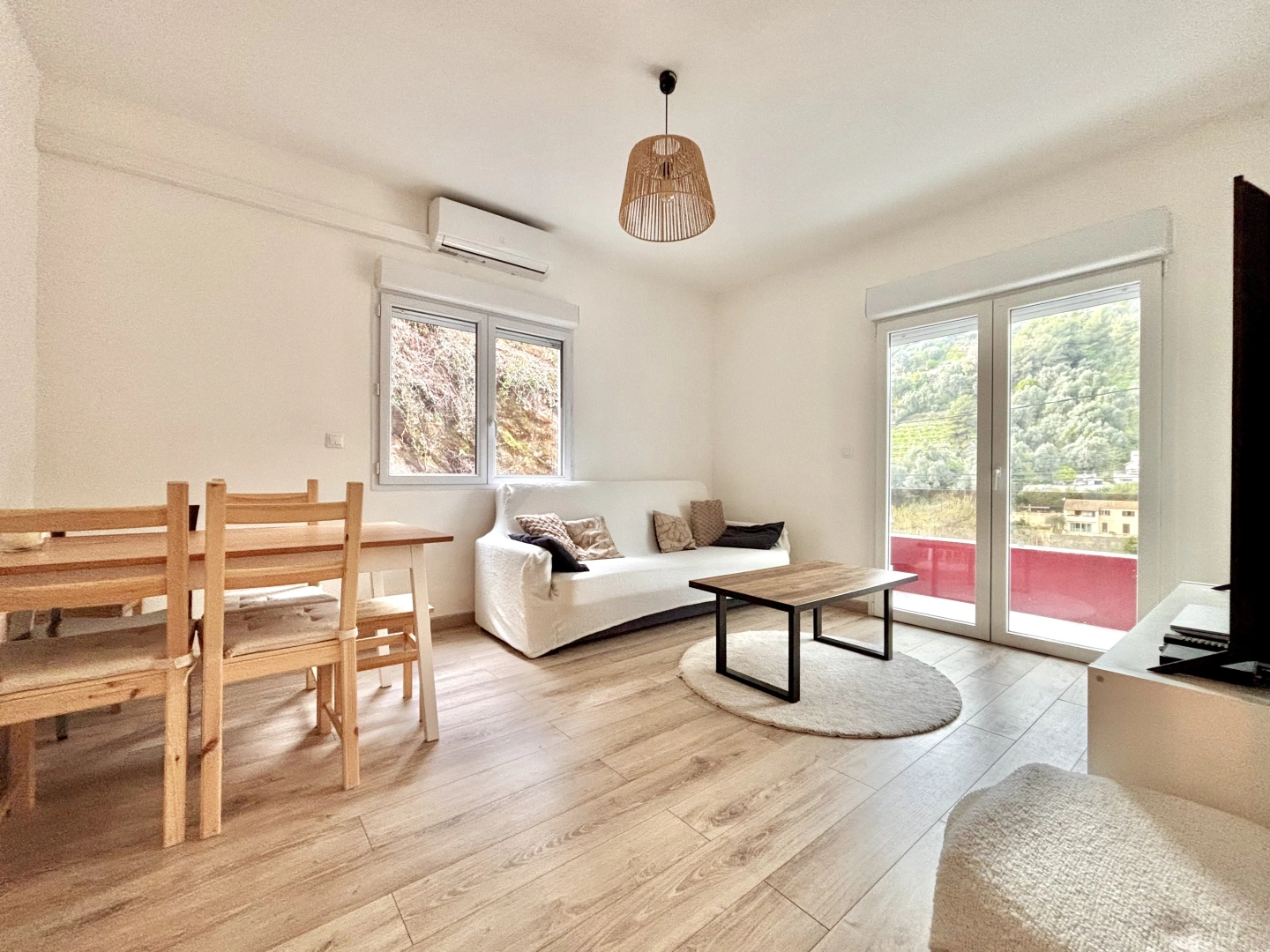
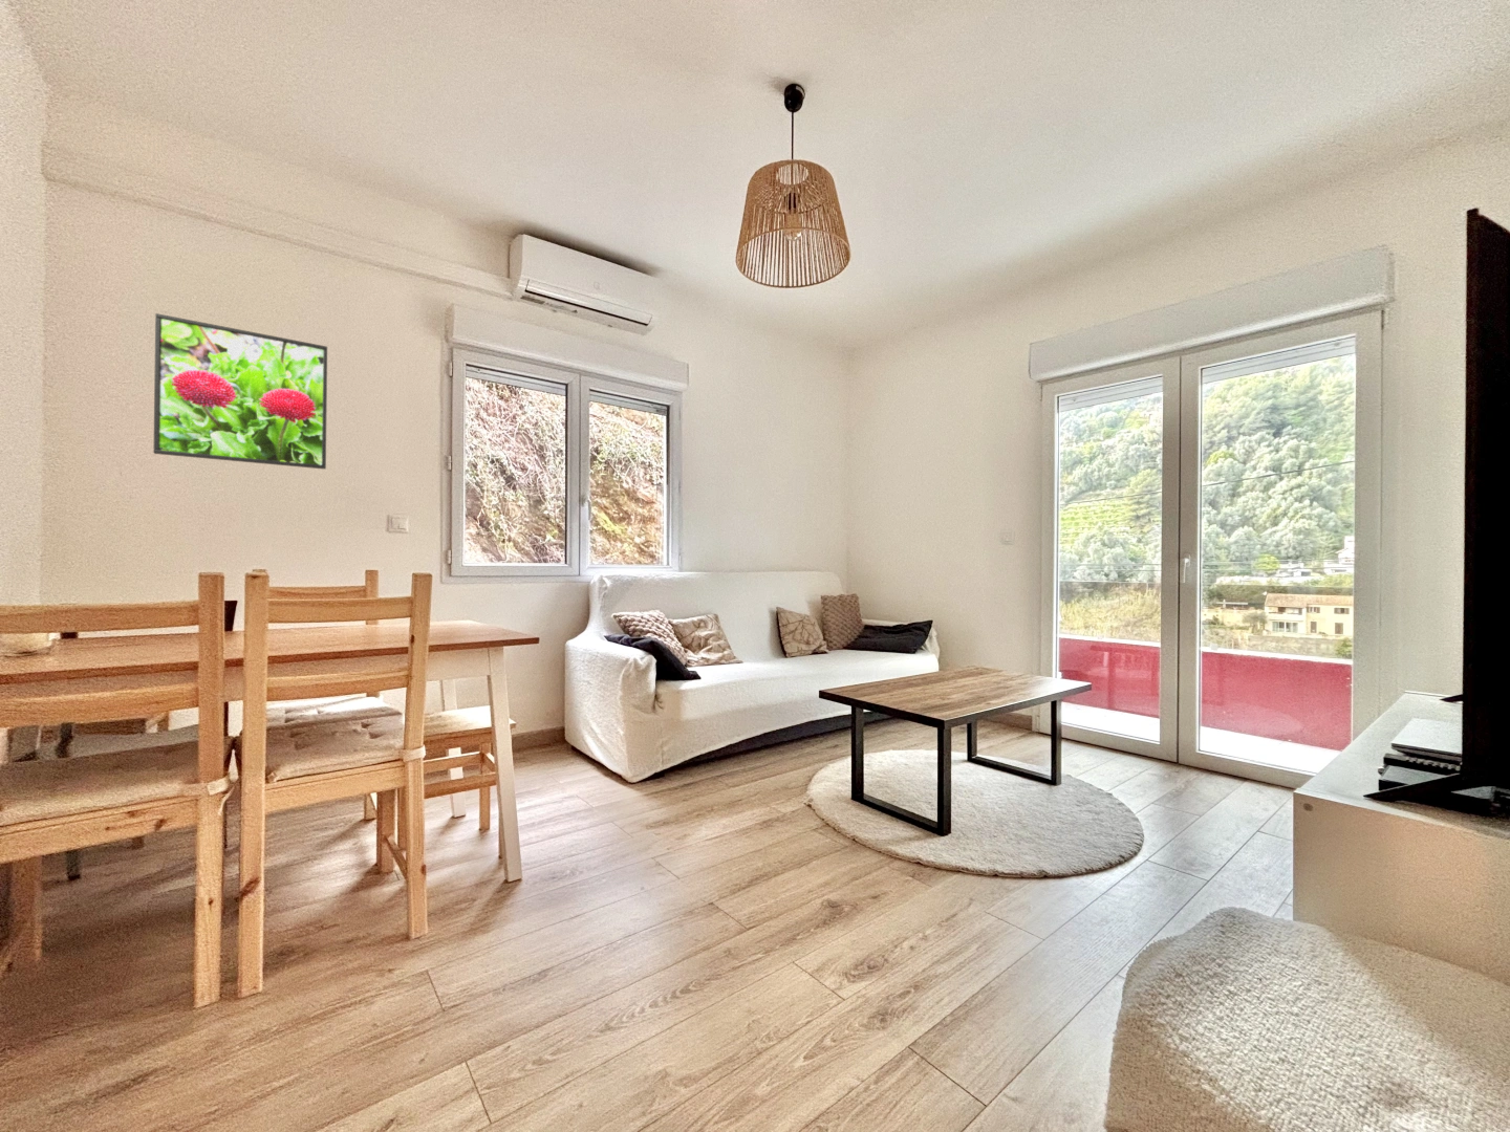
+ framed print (246, 396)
